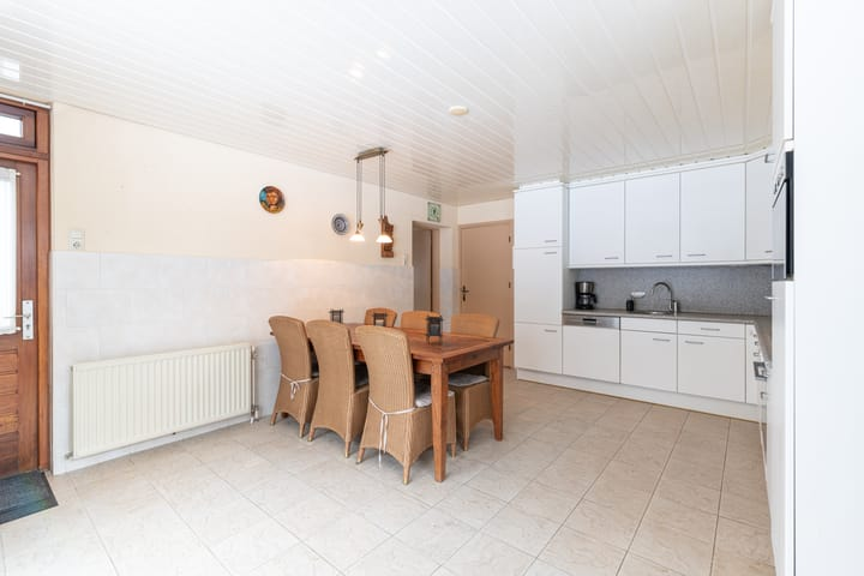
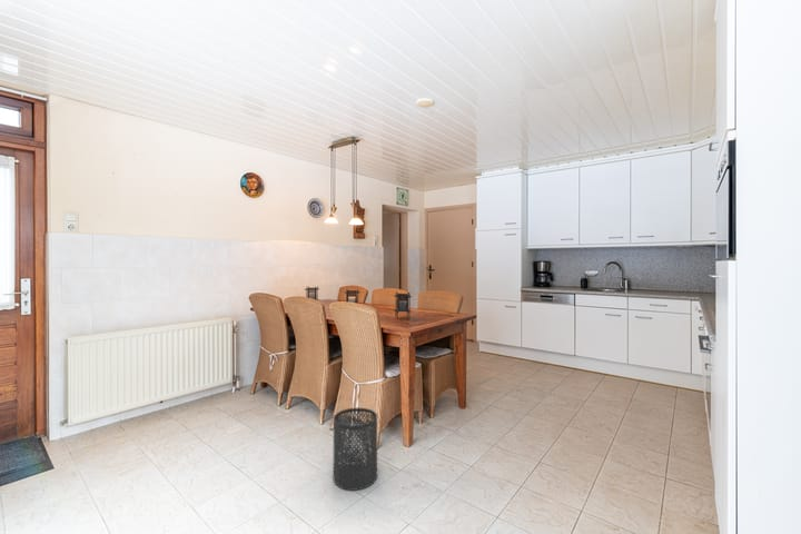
+ trash can (355, 446)
